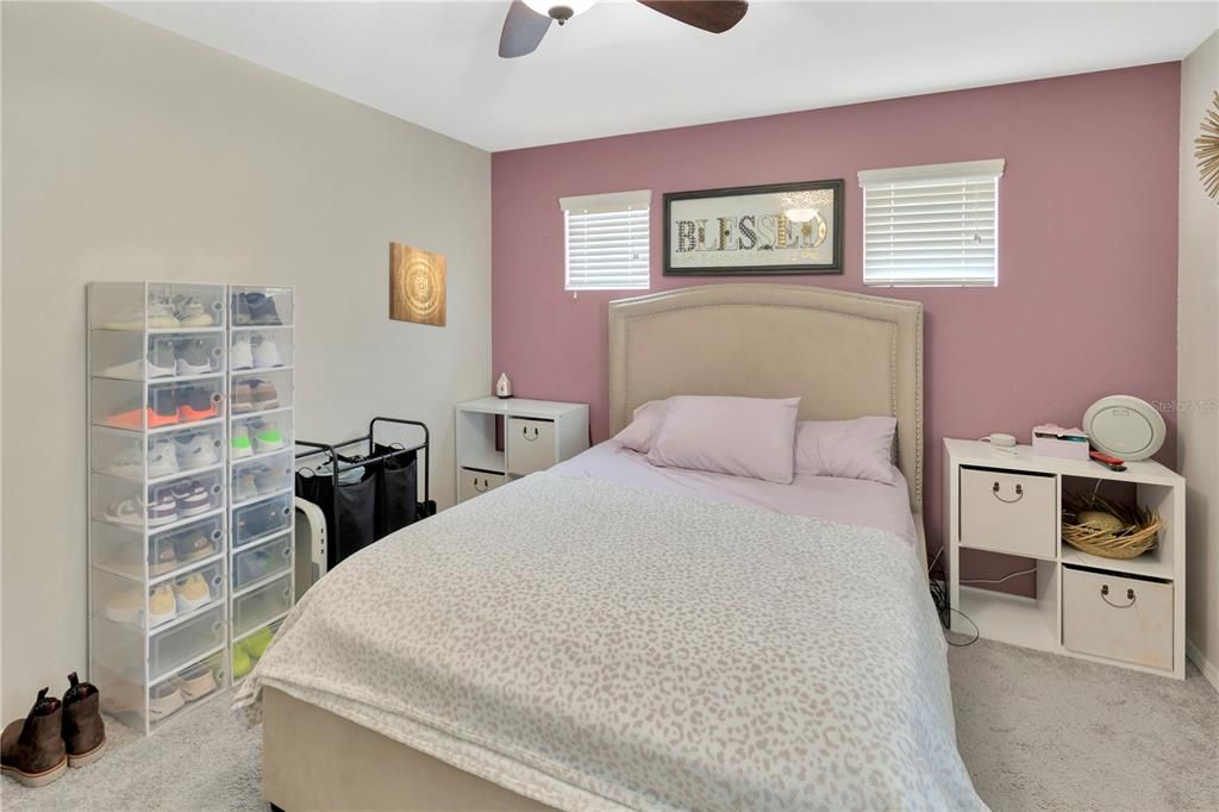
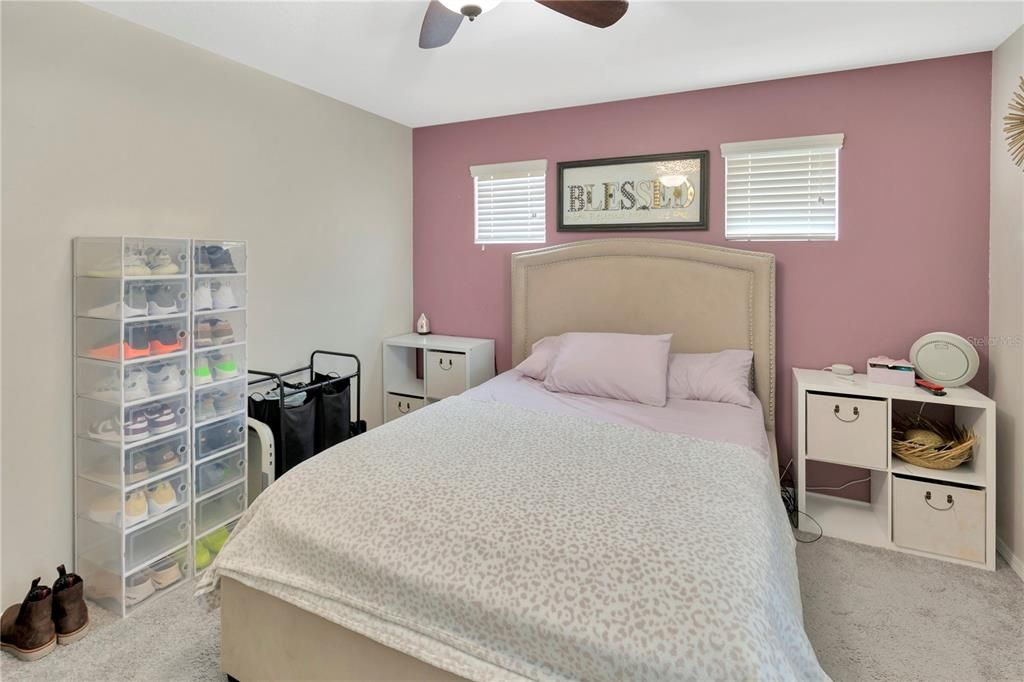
- wall art (418, 286)
